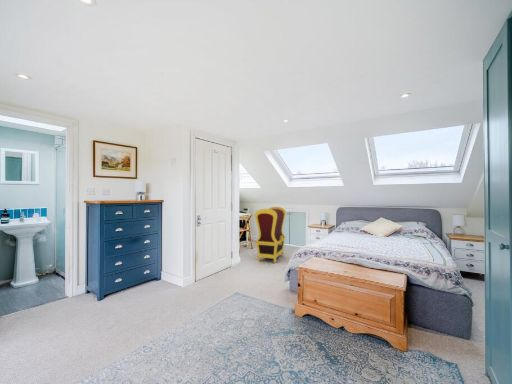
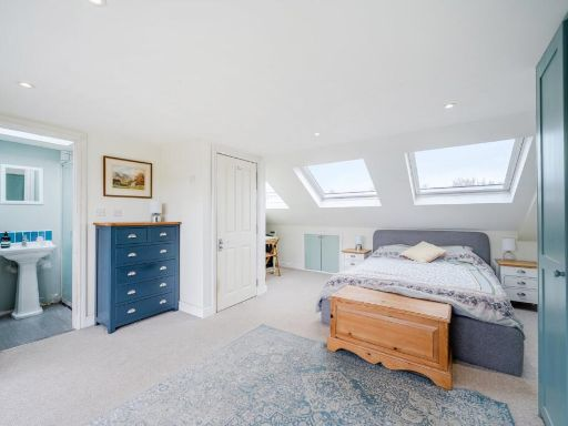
- armchair (271, 233)
